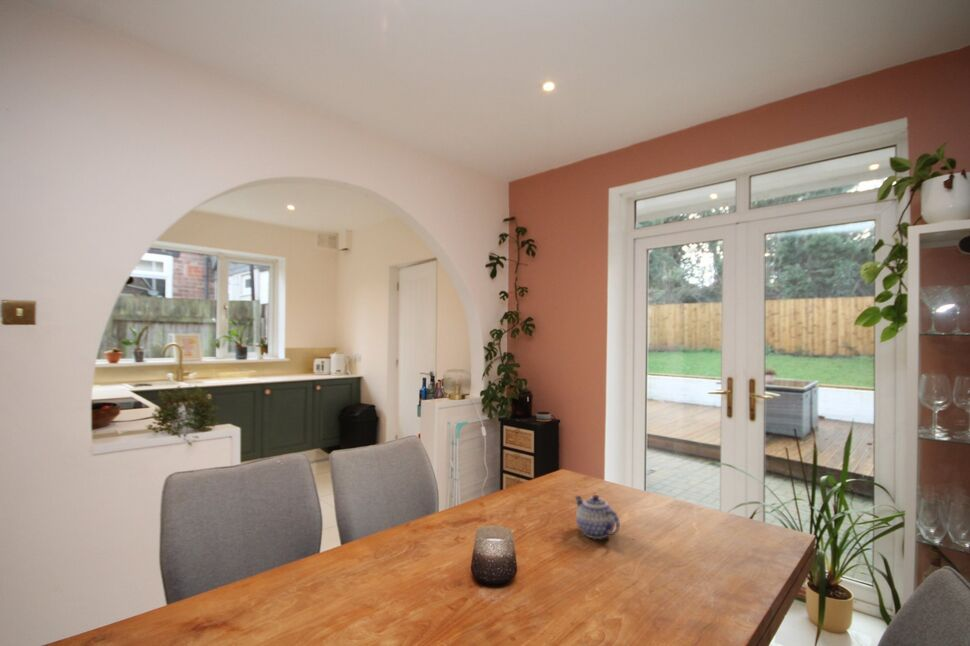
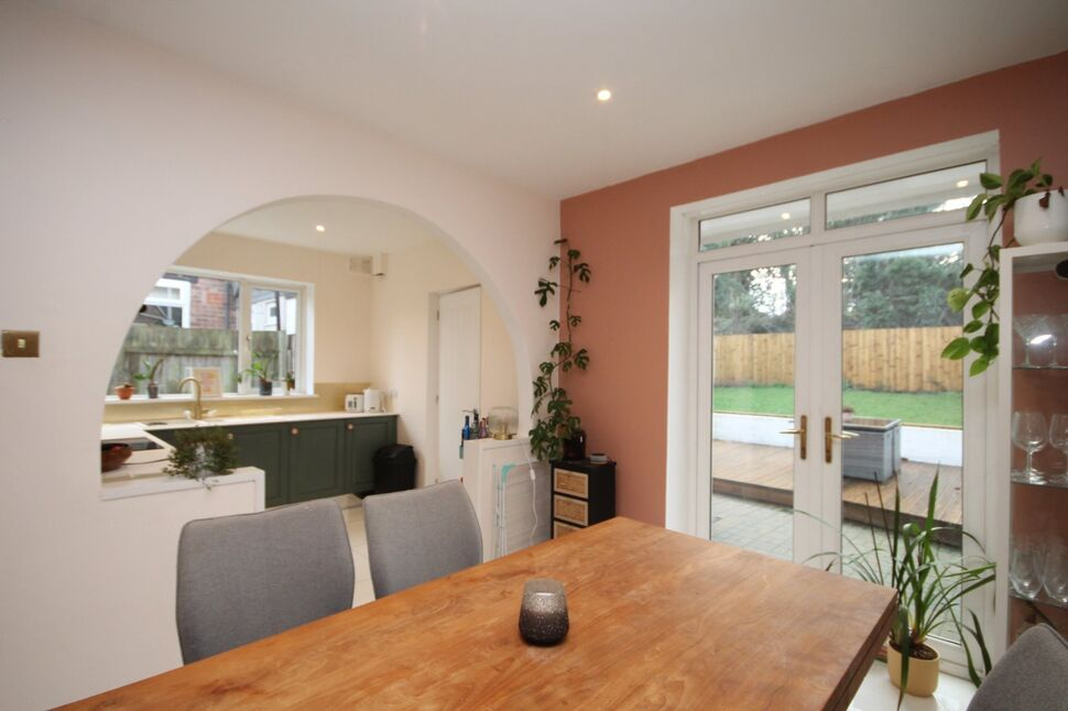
- teapot (595, 514)
